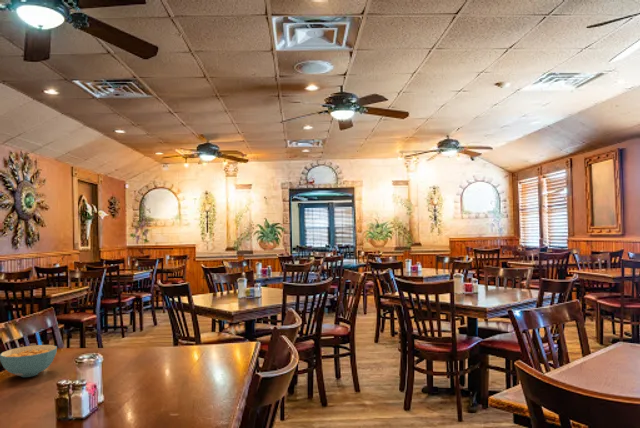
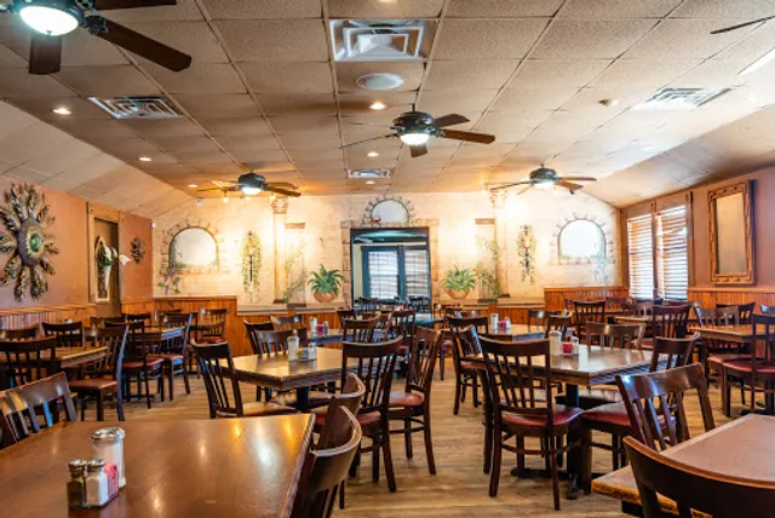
- cereal bowl (29, 362)
